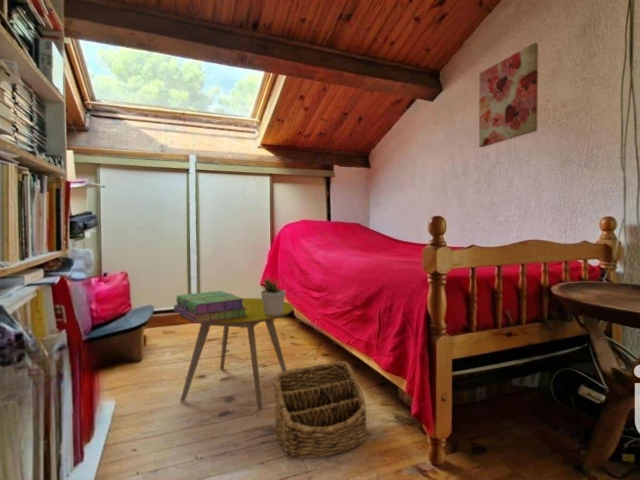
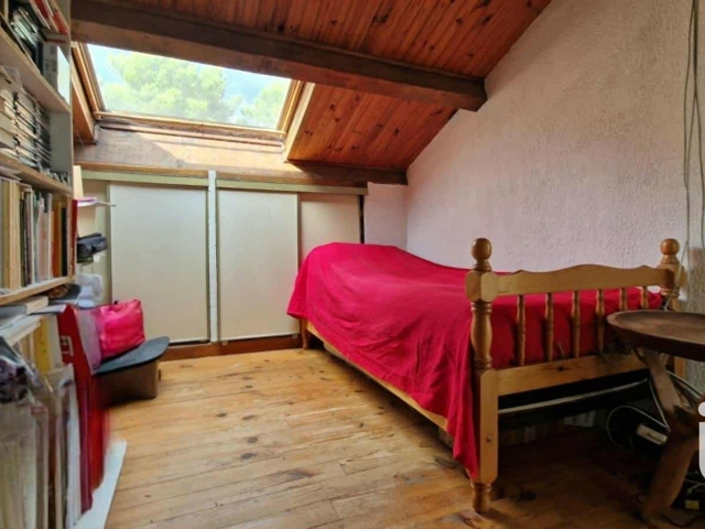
- potted plant (273, 294)
- basket (321, 407)
- side table (249, 344)
- wall art (506, 99)
- stack of books (209, 304)
